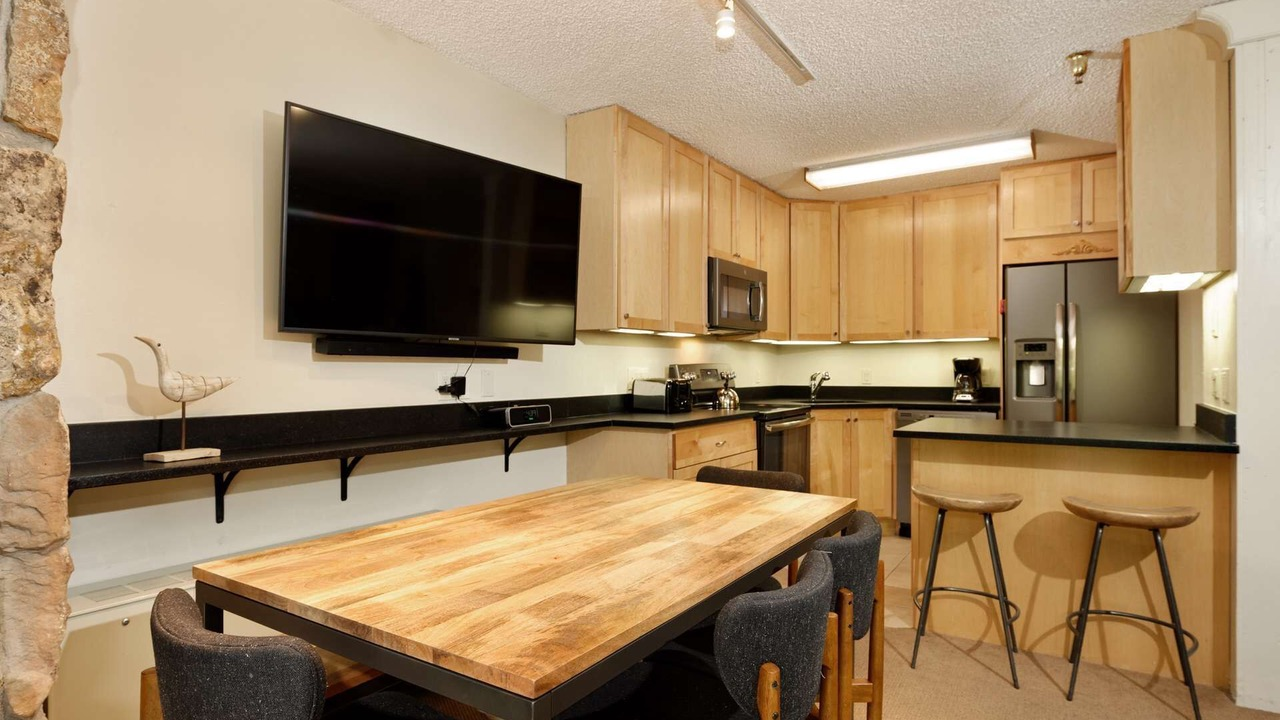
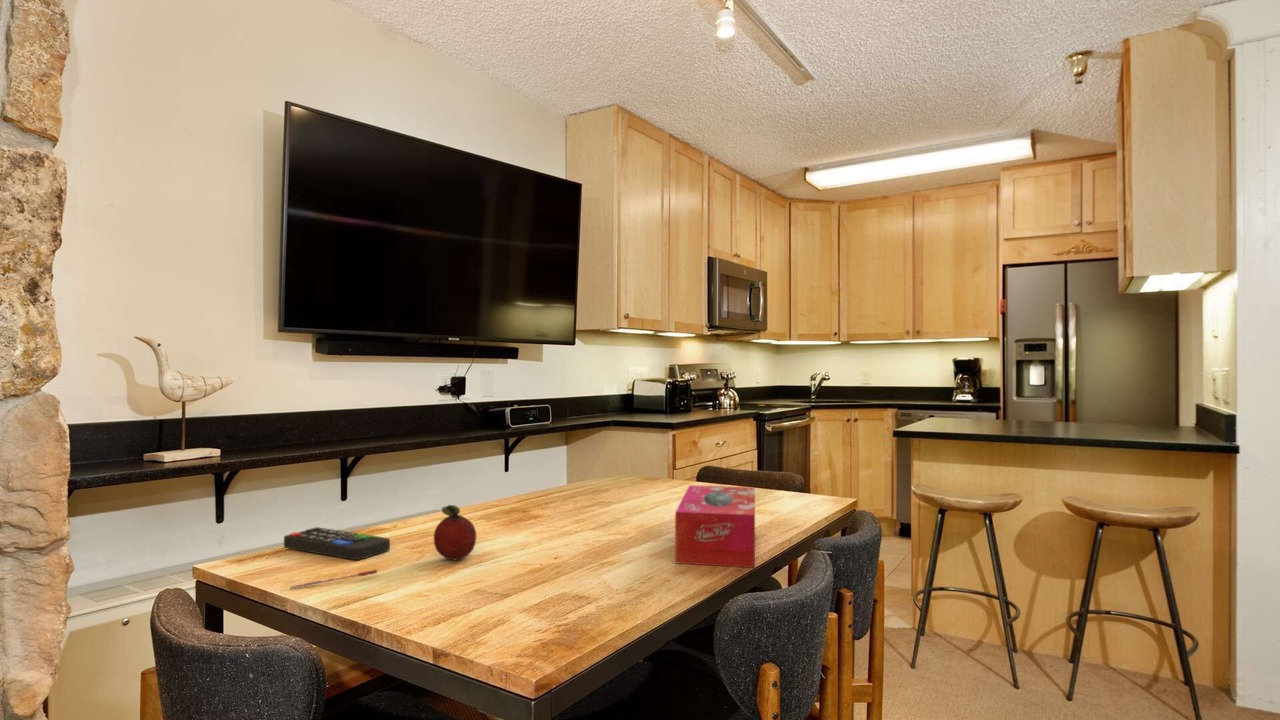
+ pen (334, 579)
+ fruit (454, 532)
+ remote control (336, 542)
+ tissue box (718, 522)
